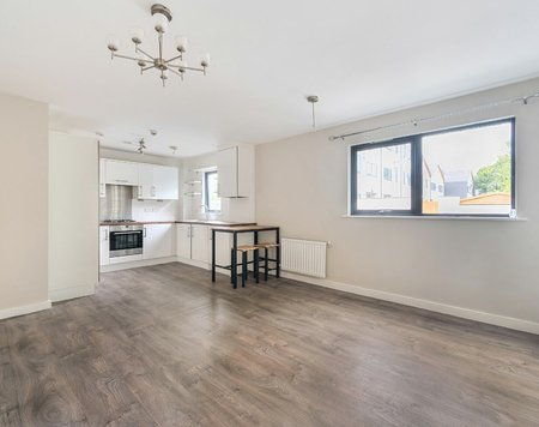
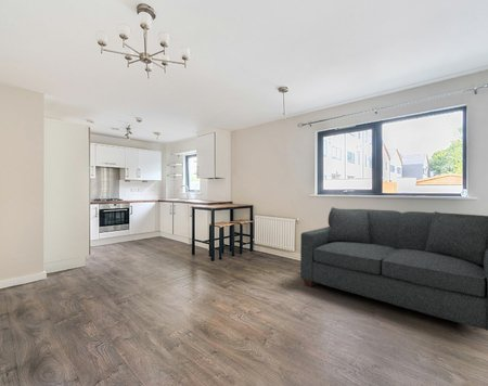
+ sofa (393, 253)
